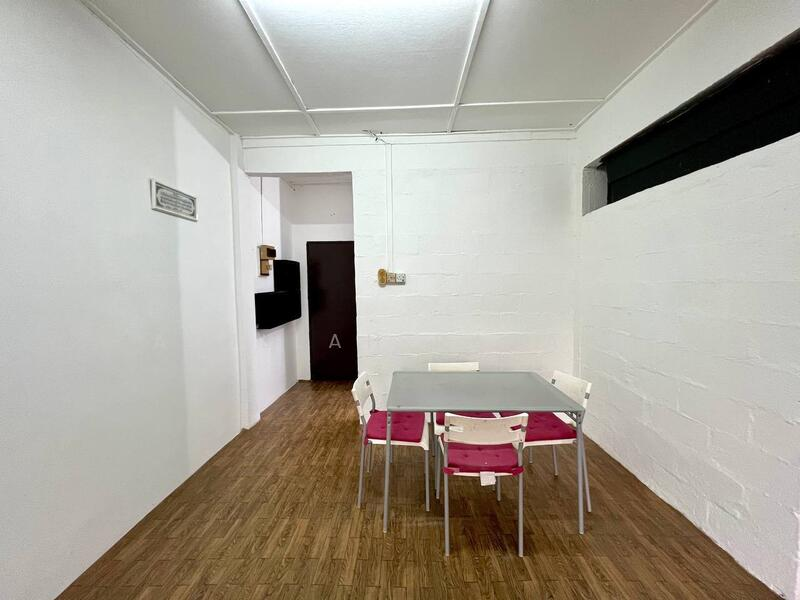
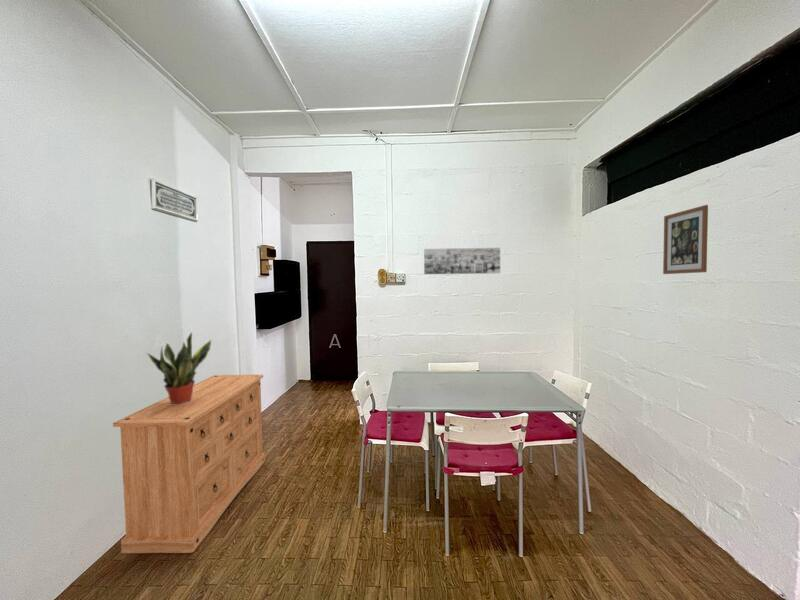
+ potted plant (182, 365)
+ dresser (205, 446)
+ wall art (683, 242)
+ wall art (461, 261)
